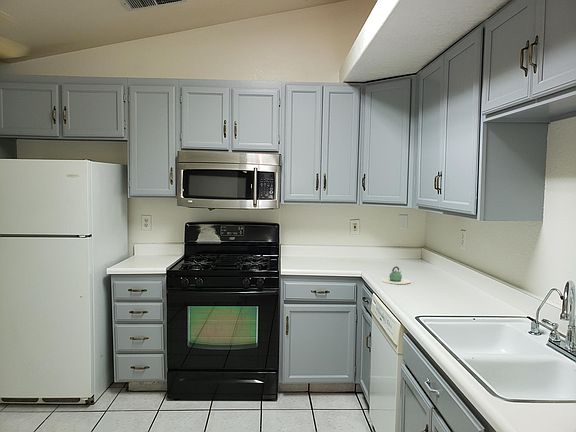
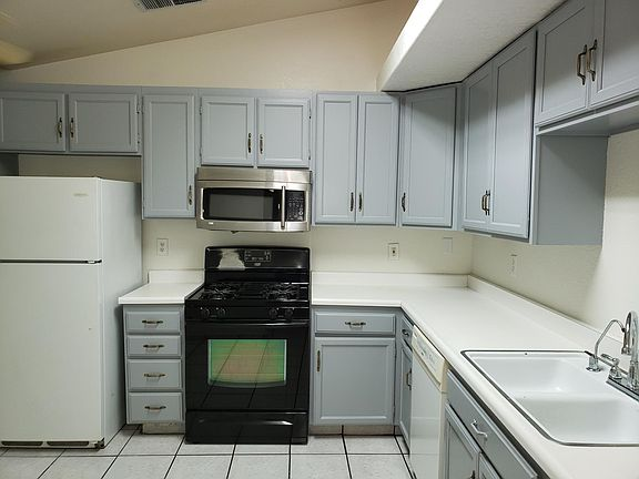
- teapot (395, 273)
